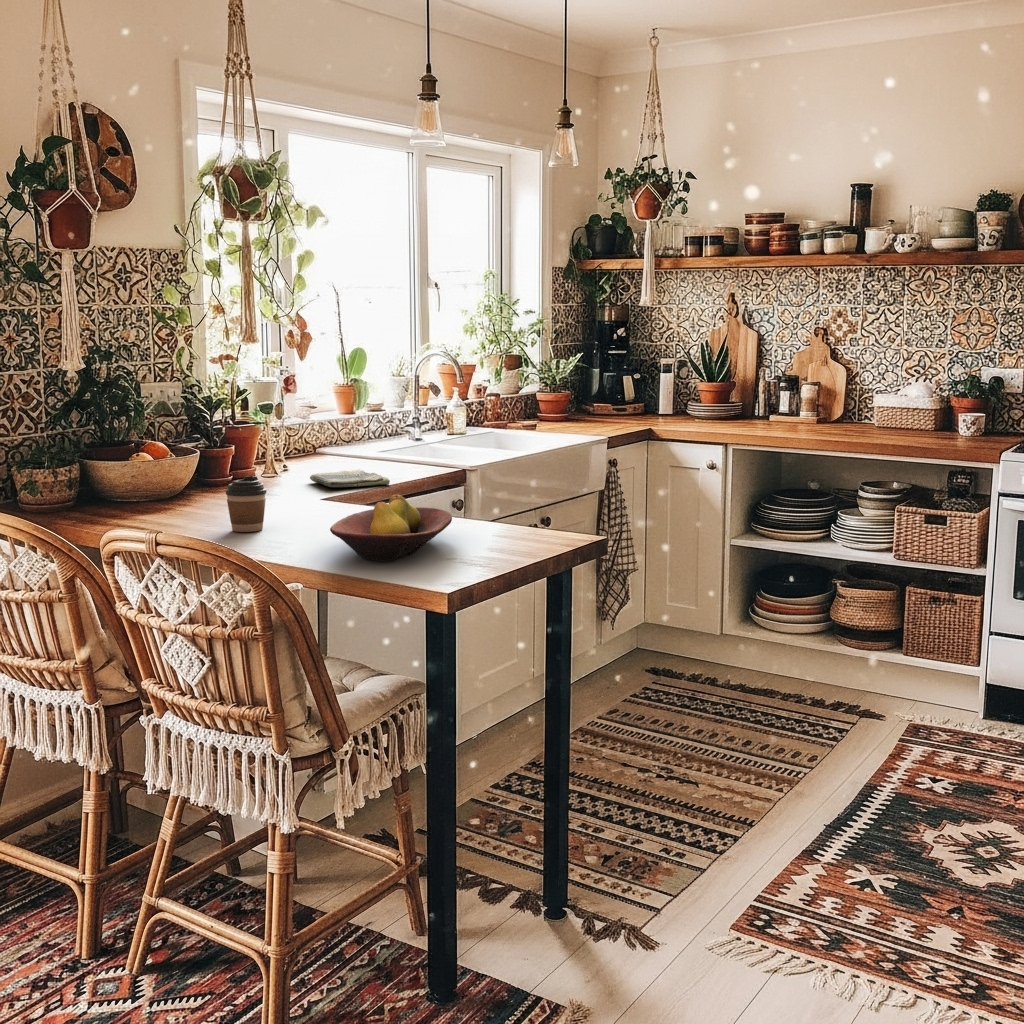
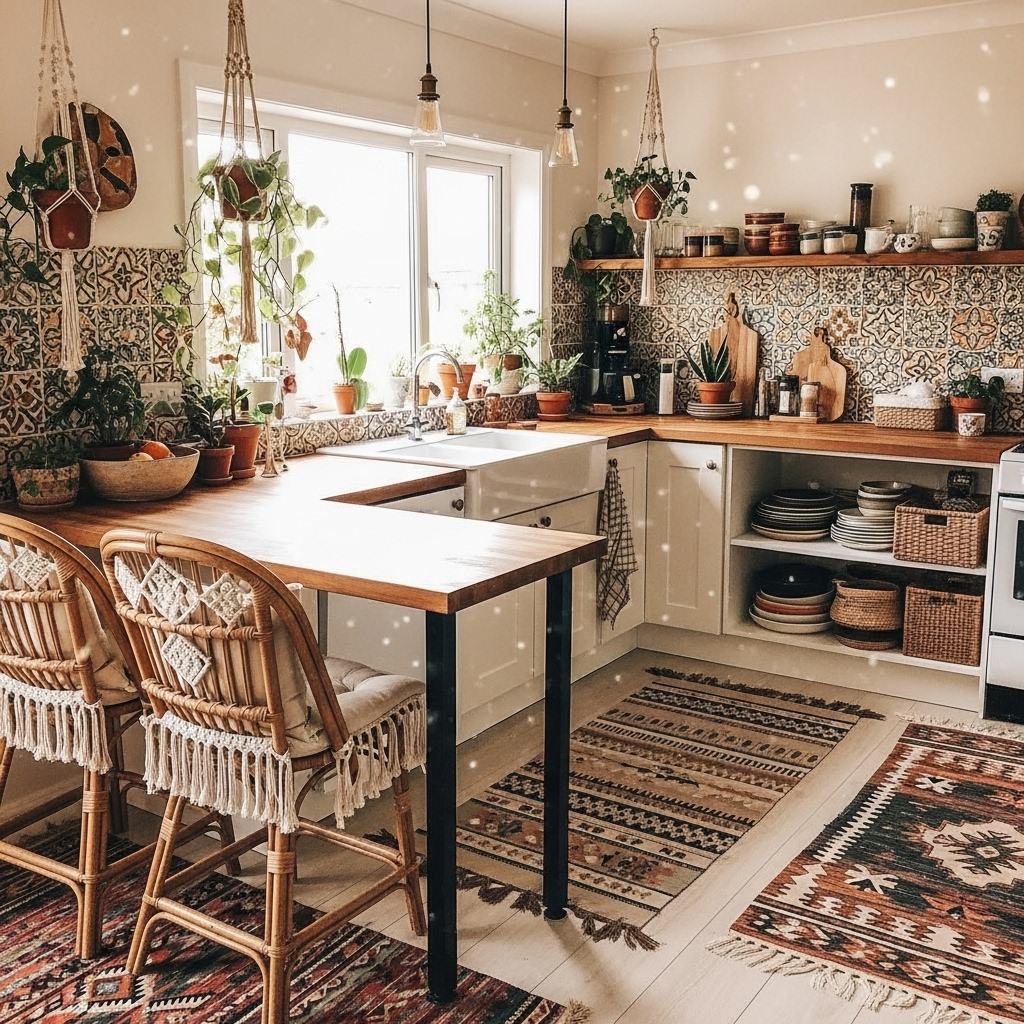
- dish towel (350, 477)
- coffee cup (246, 503)
- fruit bowl (393, 523)
